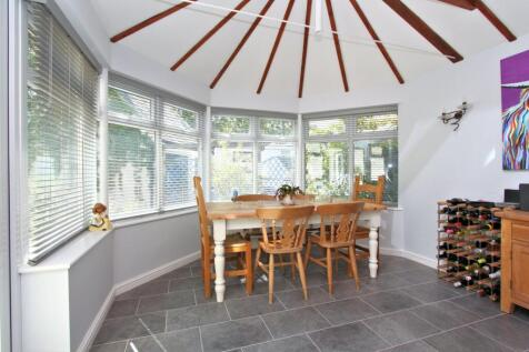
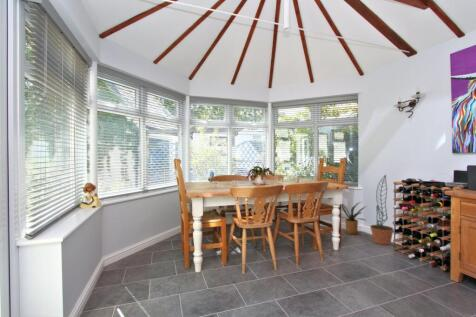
+ decorative plant (381, 208)
+ house plant (352, 216)
